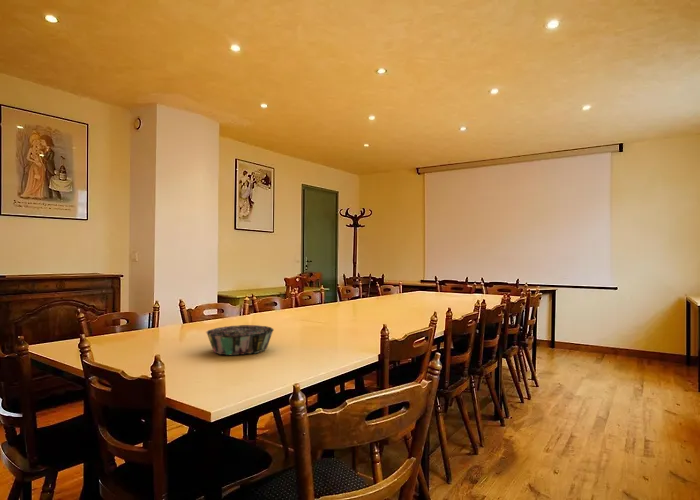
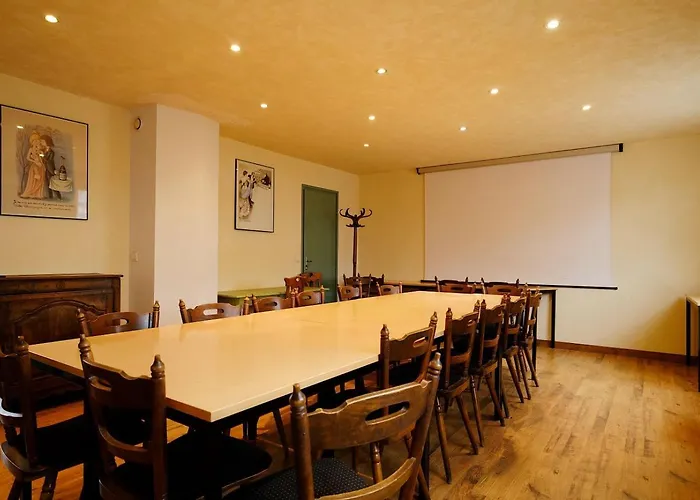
- decorative bowl (240, 340)
